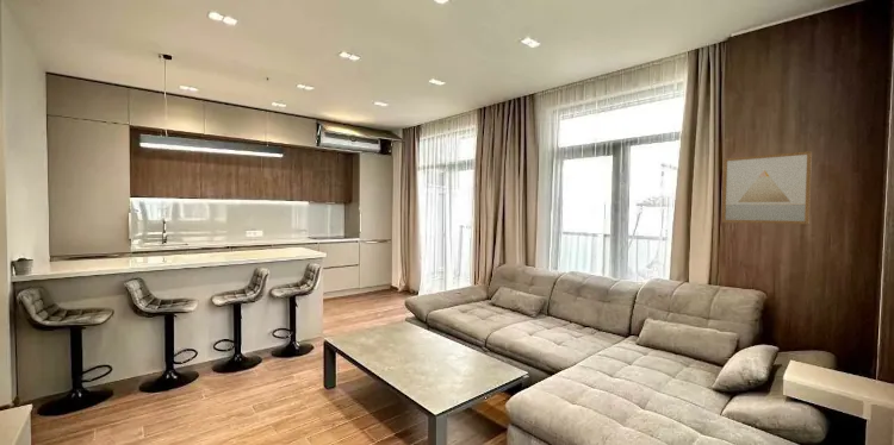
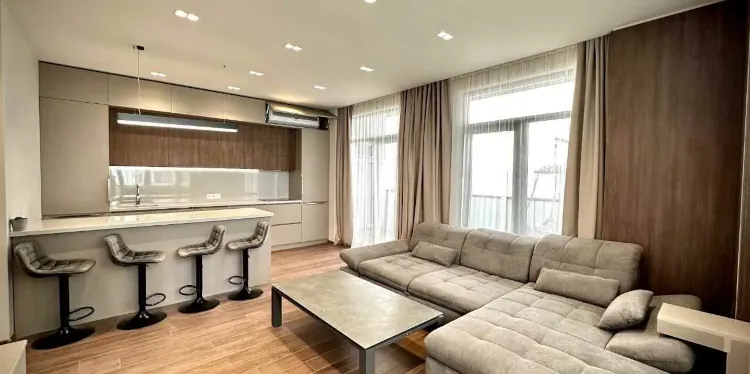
- wall art (764, 189)
